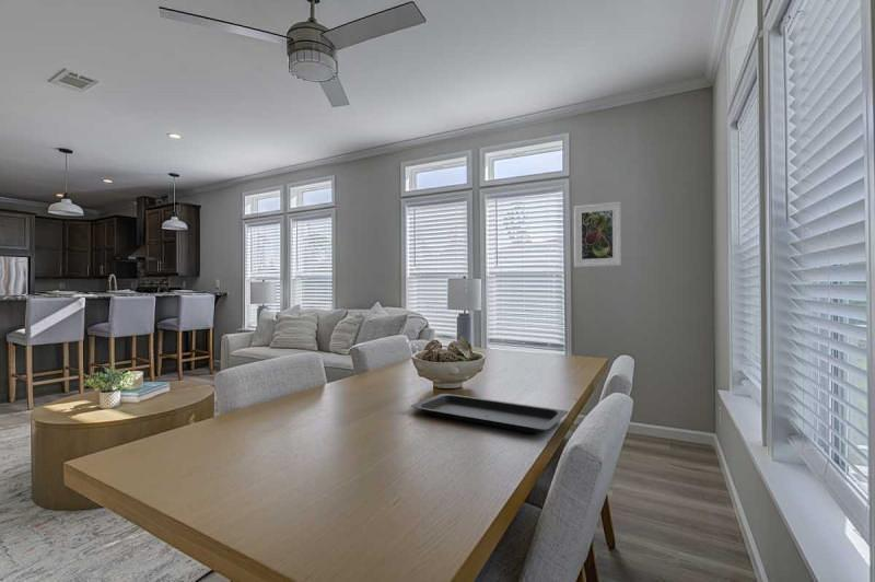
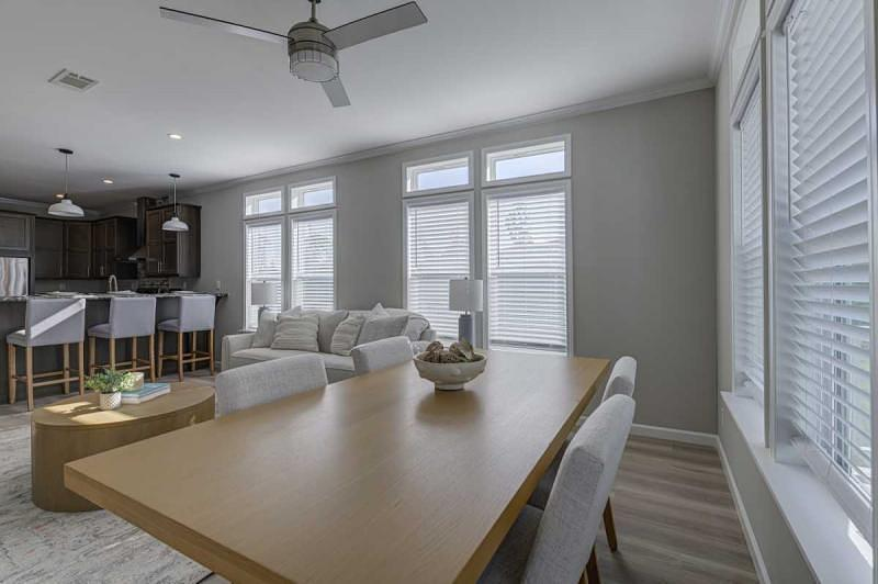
- serving tray (487, 411)
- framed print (596, 234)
